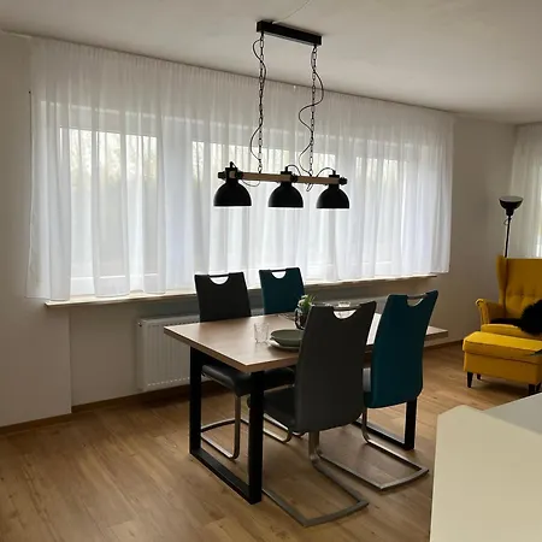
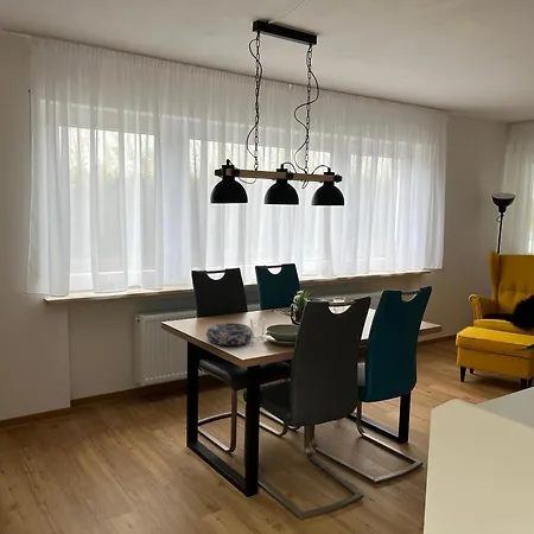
+ decorative bowl (229, 333)
